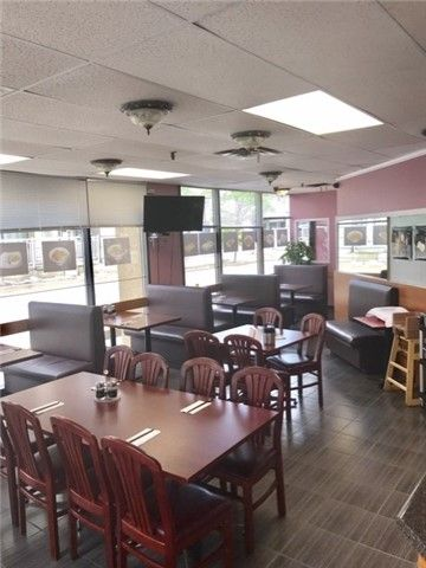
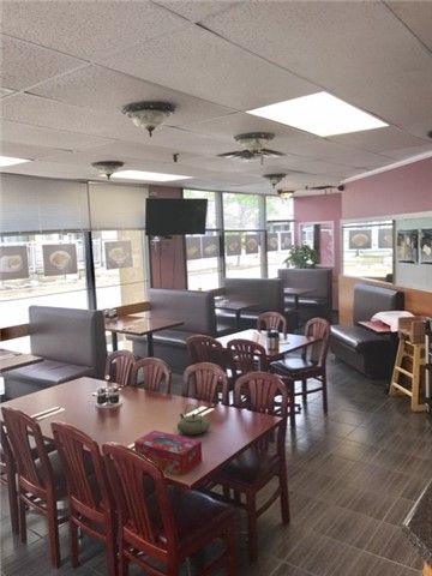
+ tissue box (168, 451)
+ teapot (192, 416)
